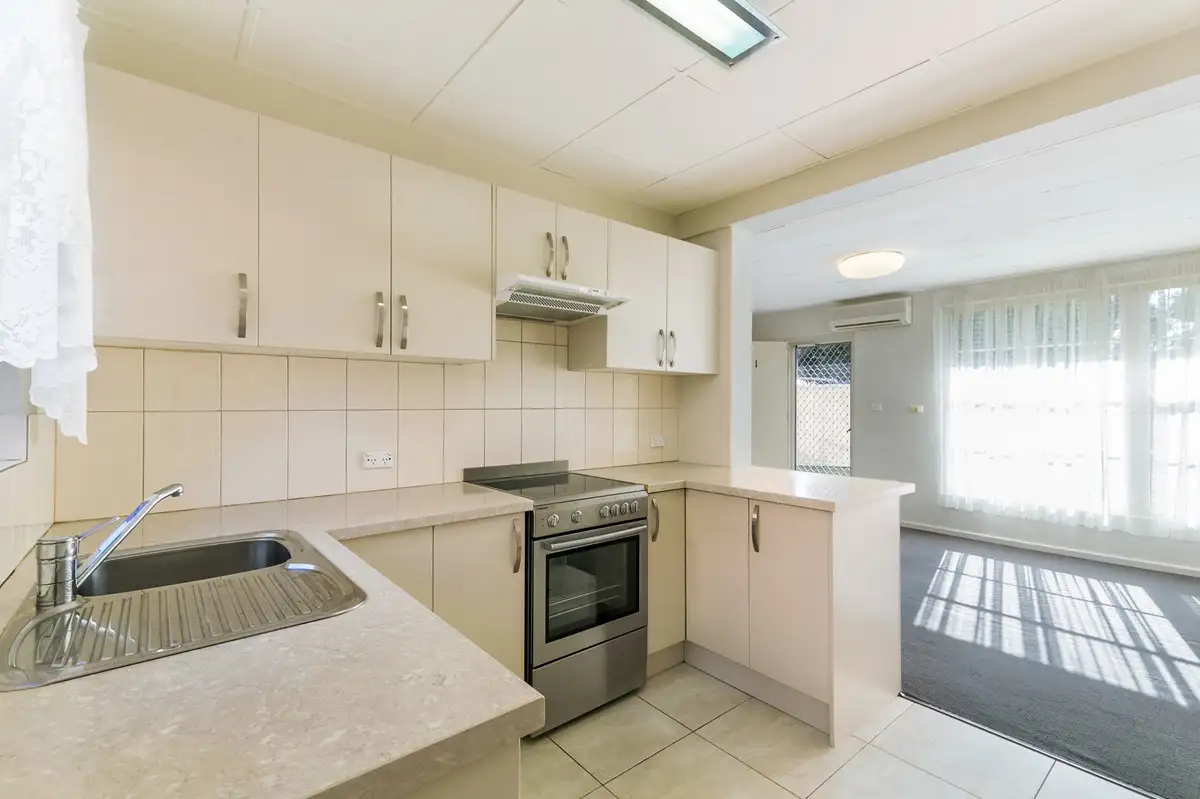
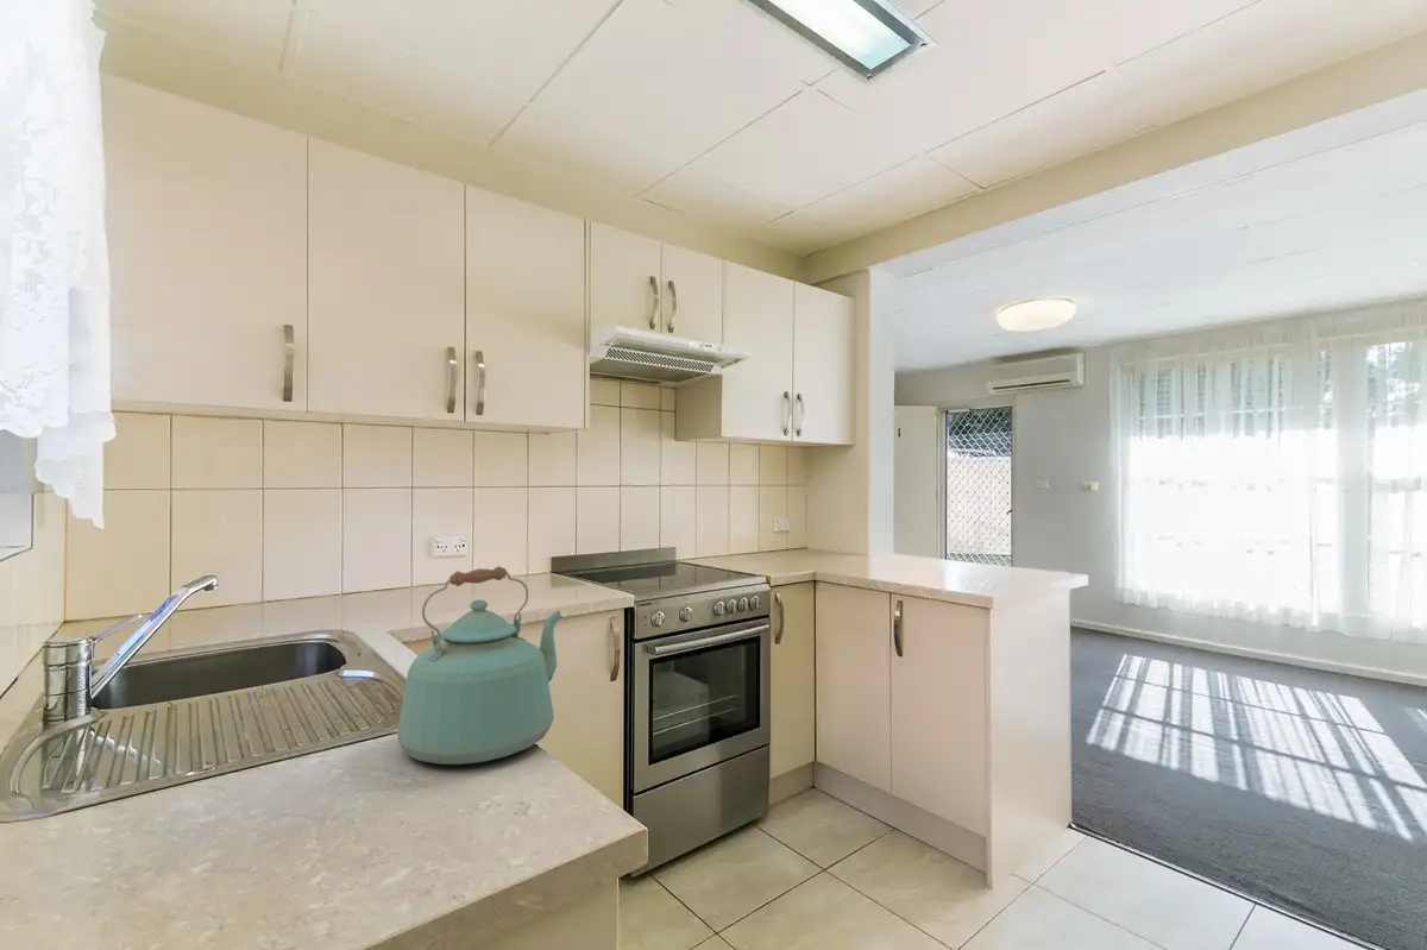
+ kettle (491, 650)
